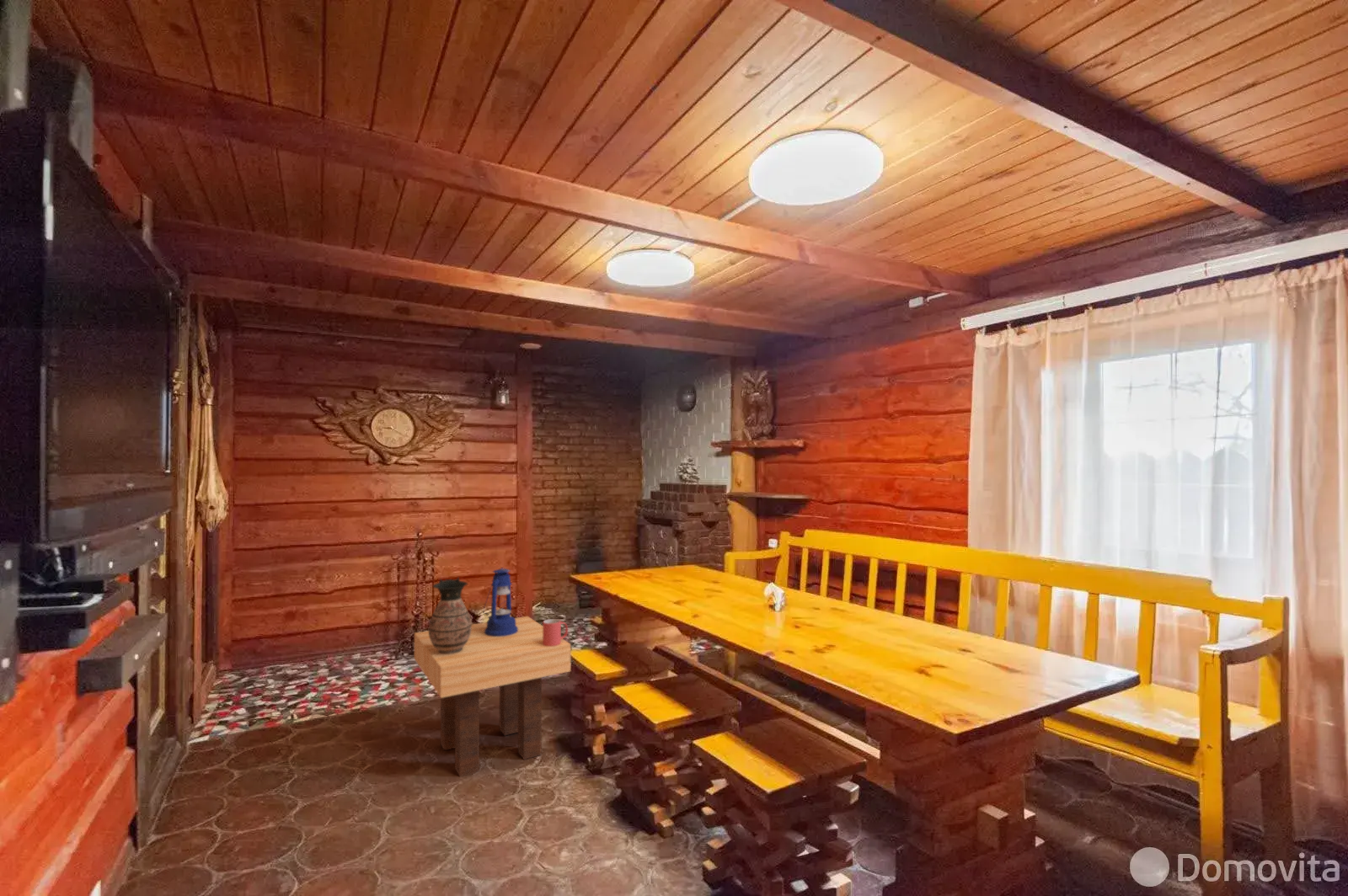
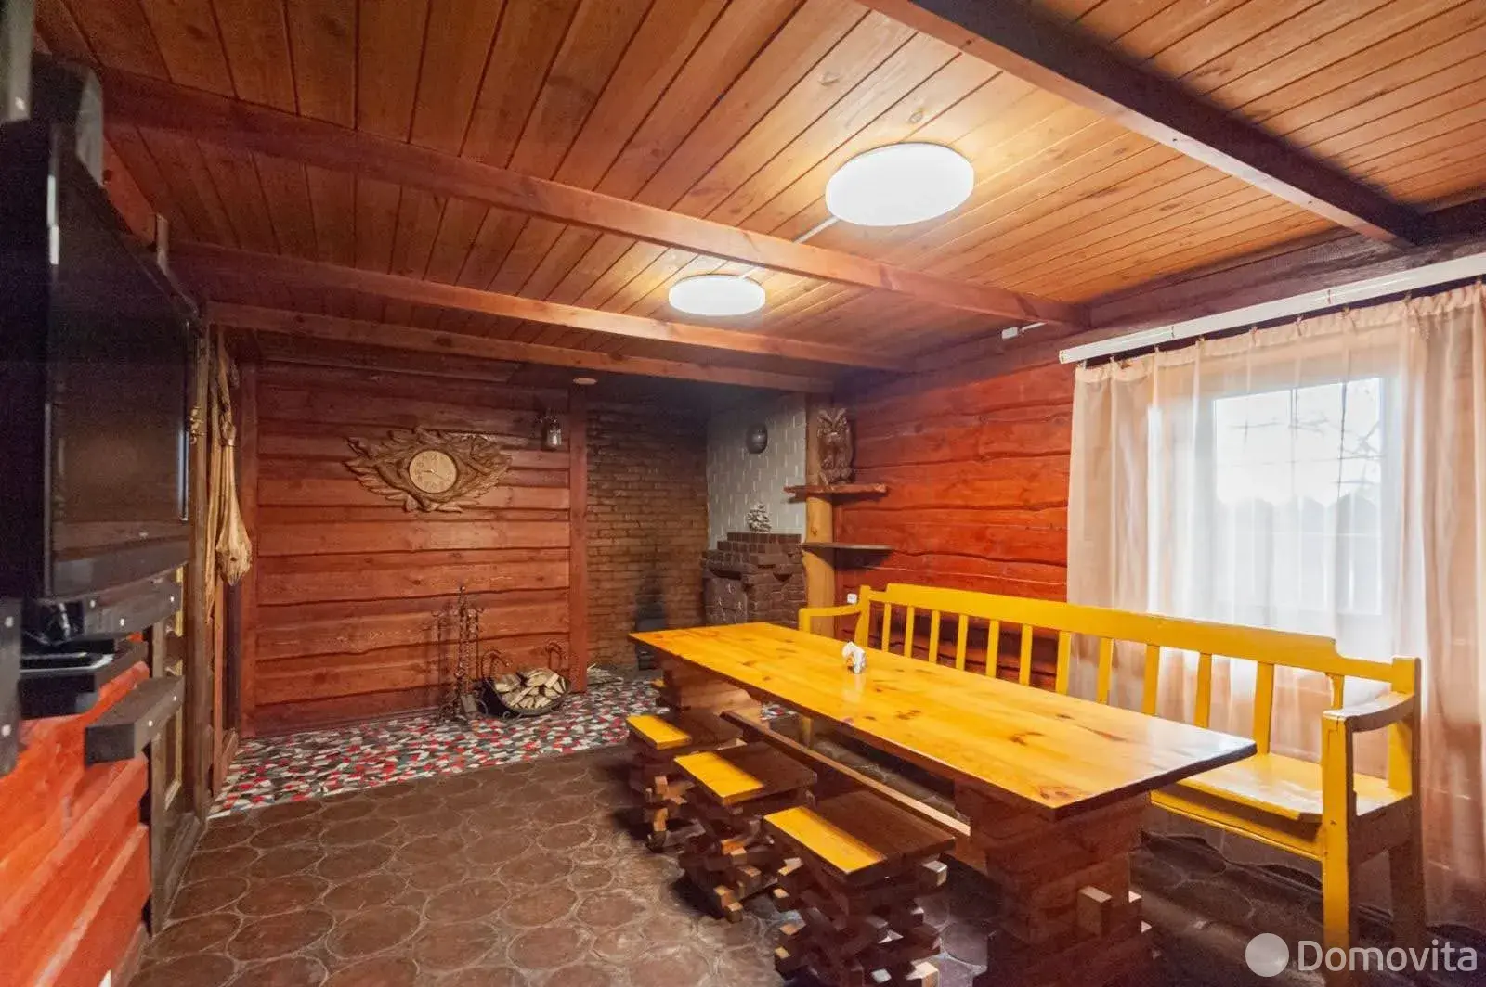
- ceramic jug (449, 615)
- side table (489, 687)
- lantern (501, 599)
- mug (555, 631)
